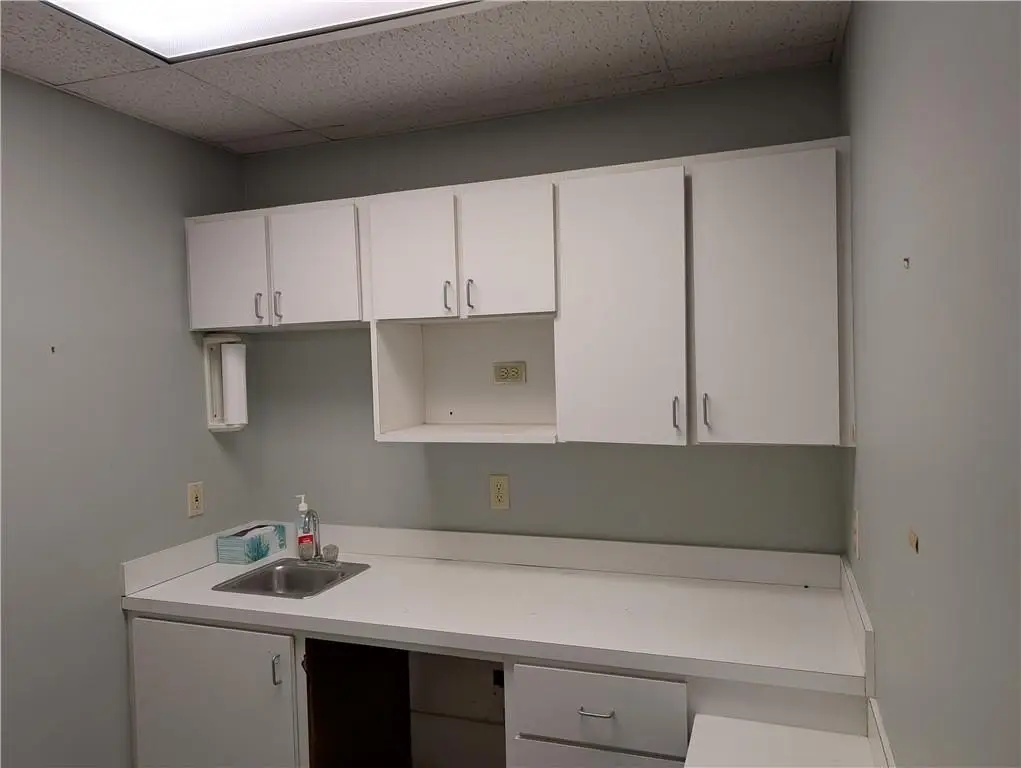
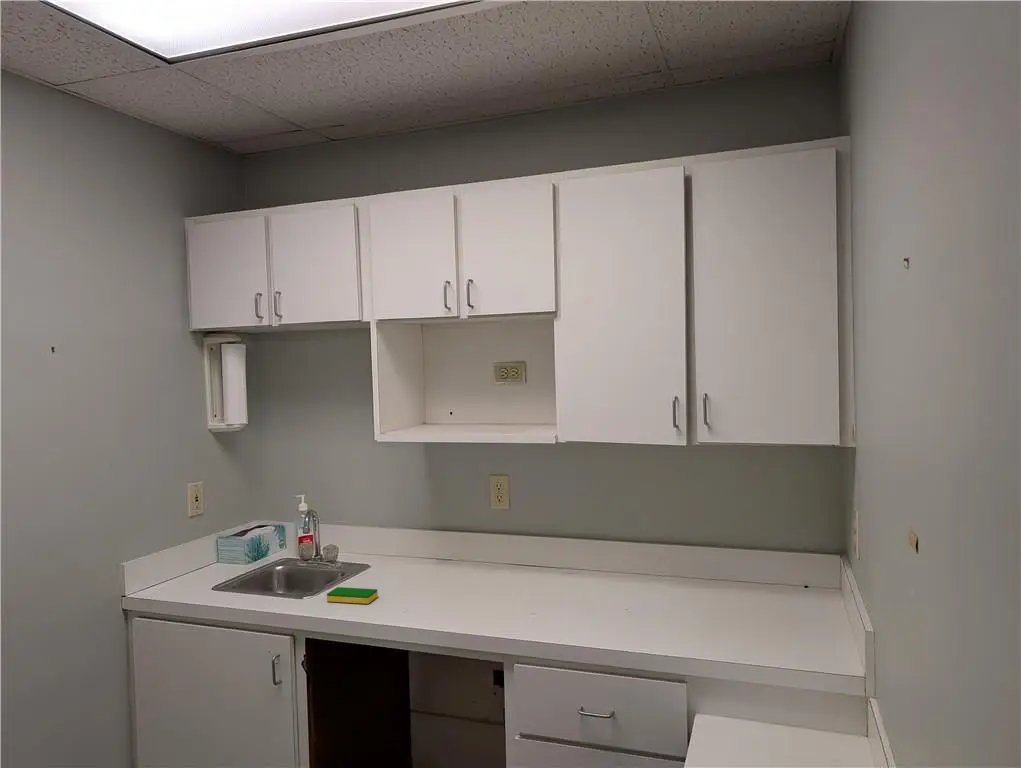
+ dish sponge (352, 595)
